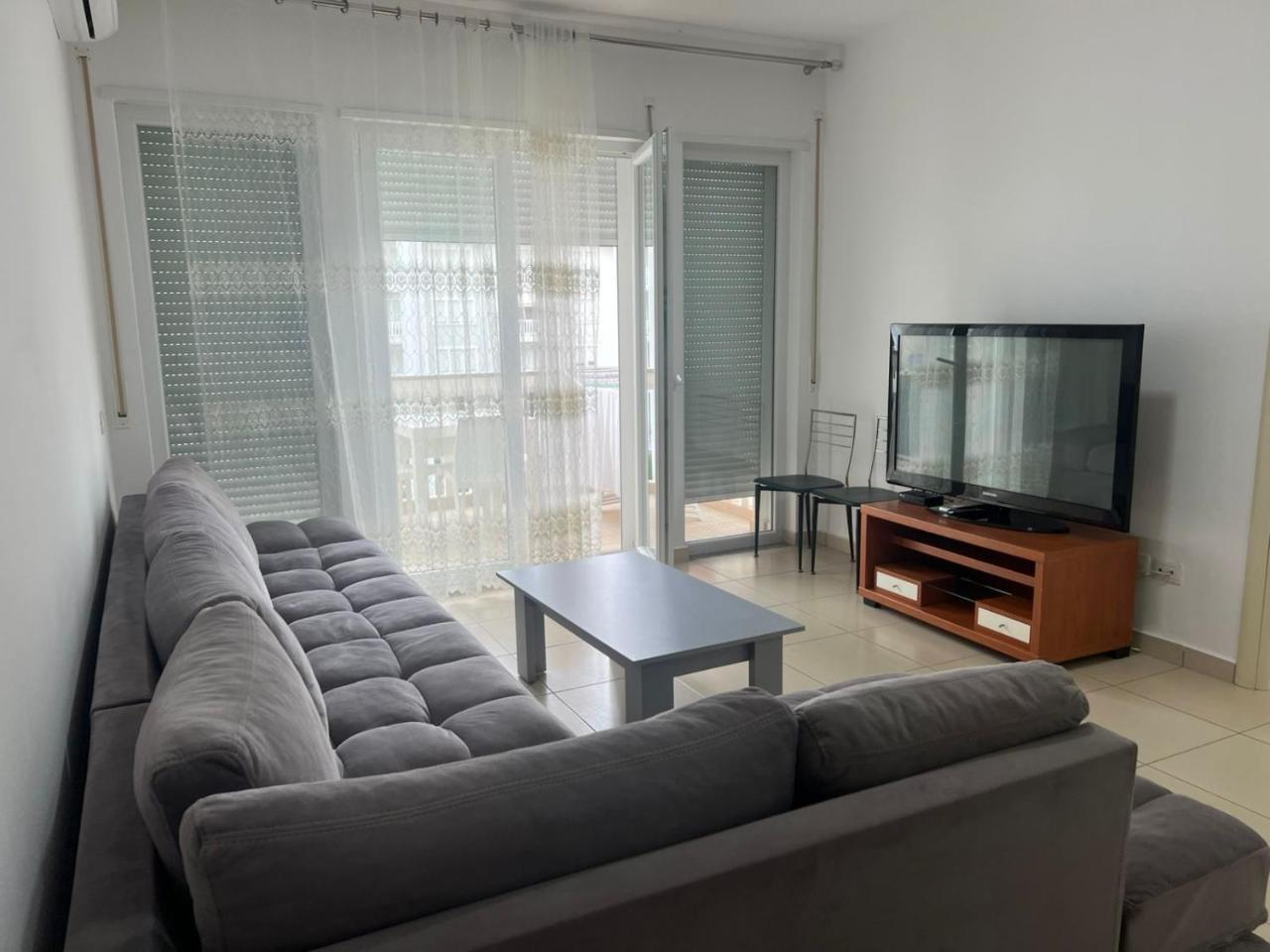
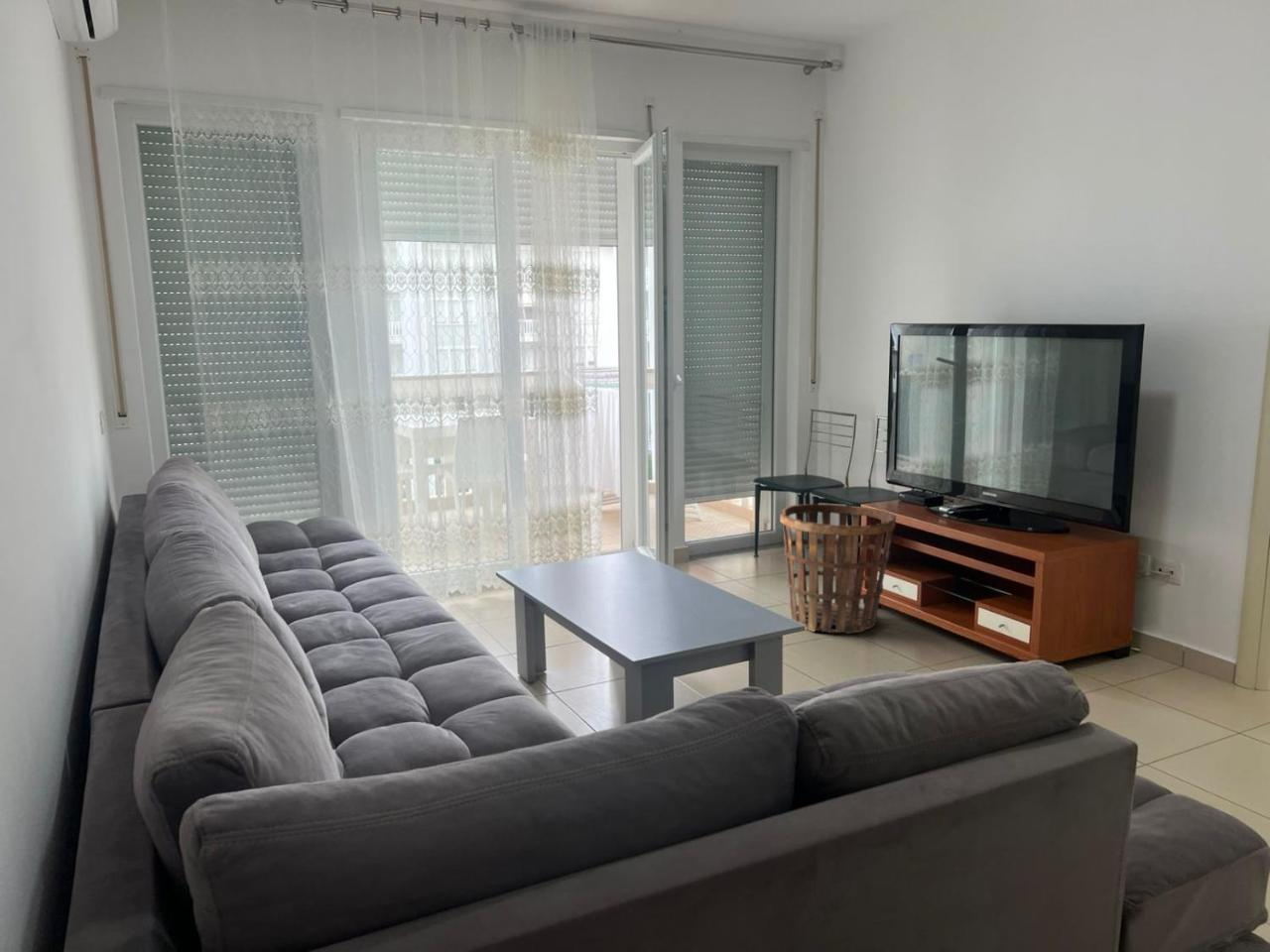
+ basket (836, 566)
